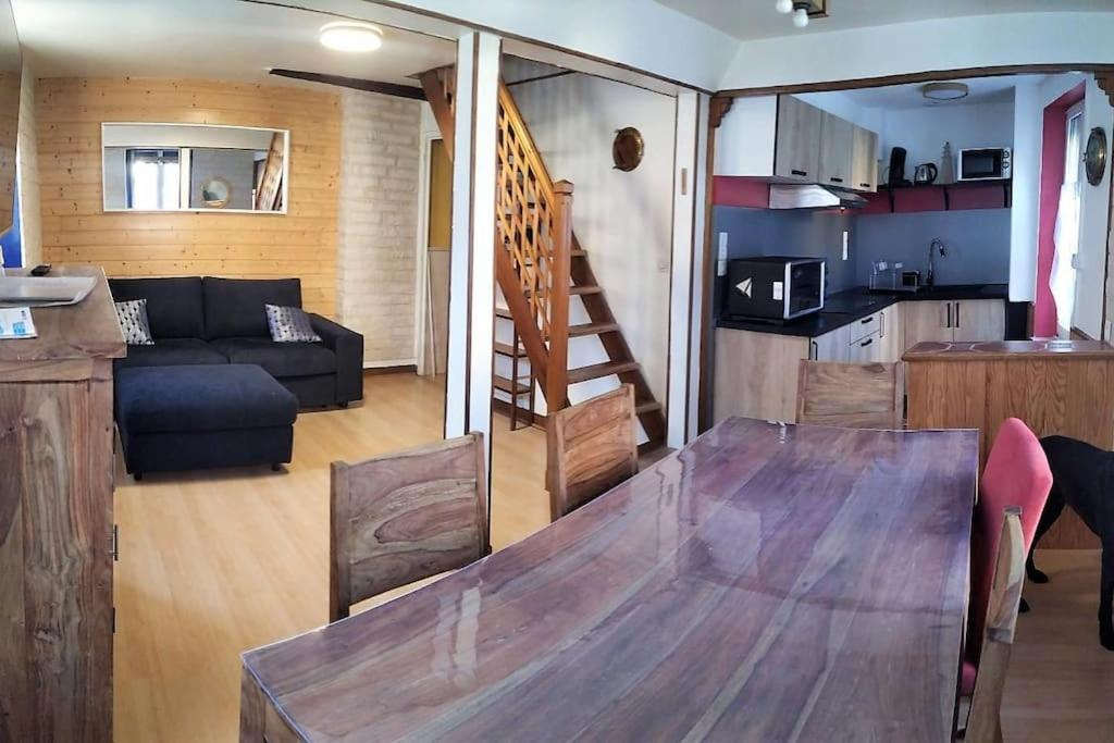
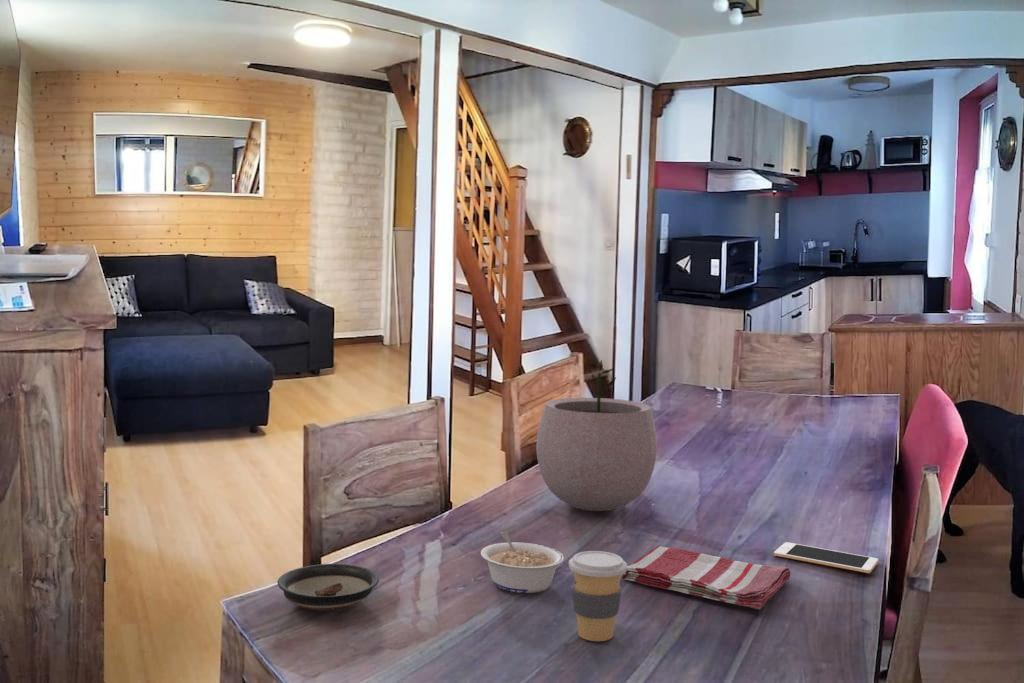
+ dish towel (705, 572)
+ legume (519, 565)
+ coffee cup (596, 596)
+ cell phone (825, 557)
+ saucer (328, 590)
+ plant pot (596, 433)
